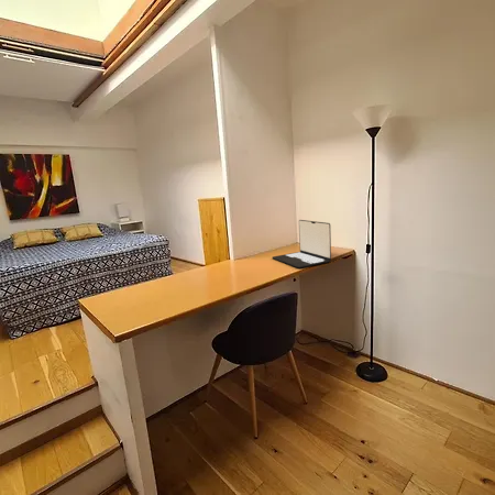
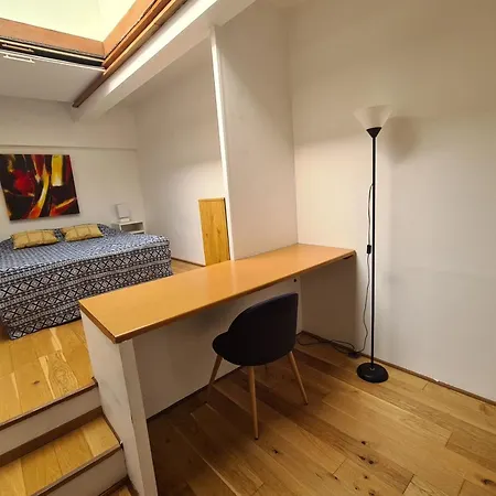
- laptop (299, 241)
